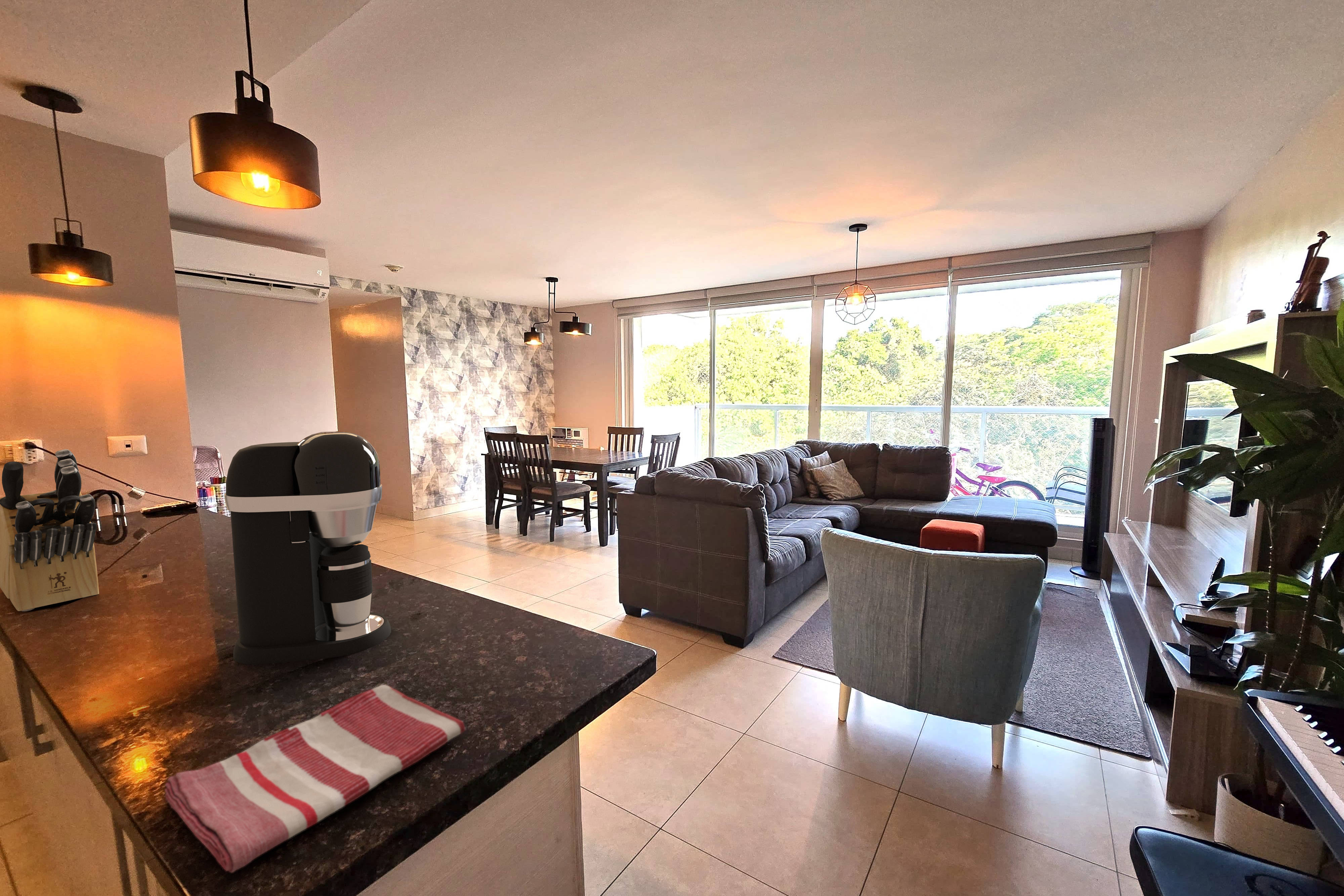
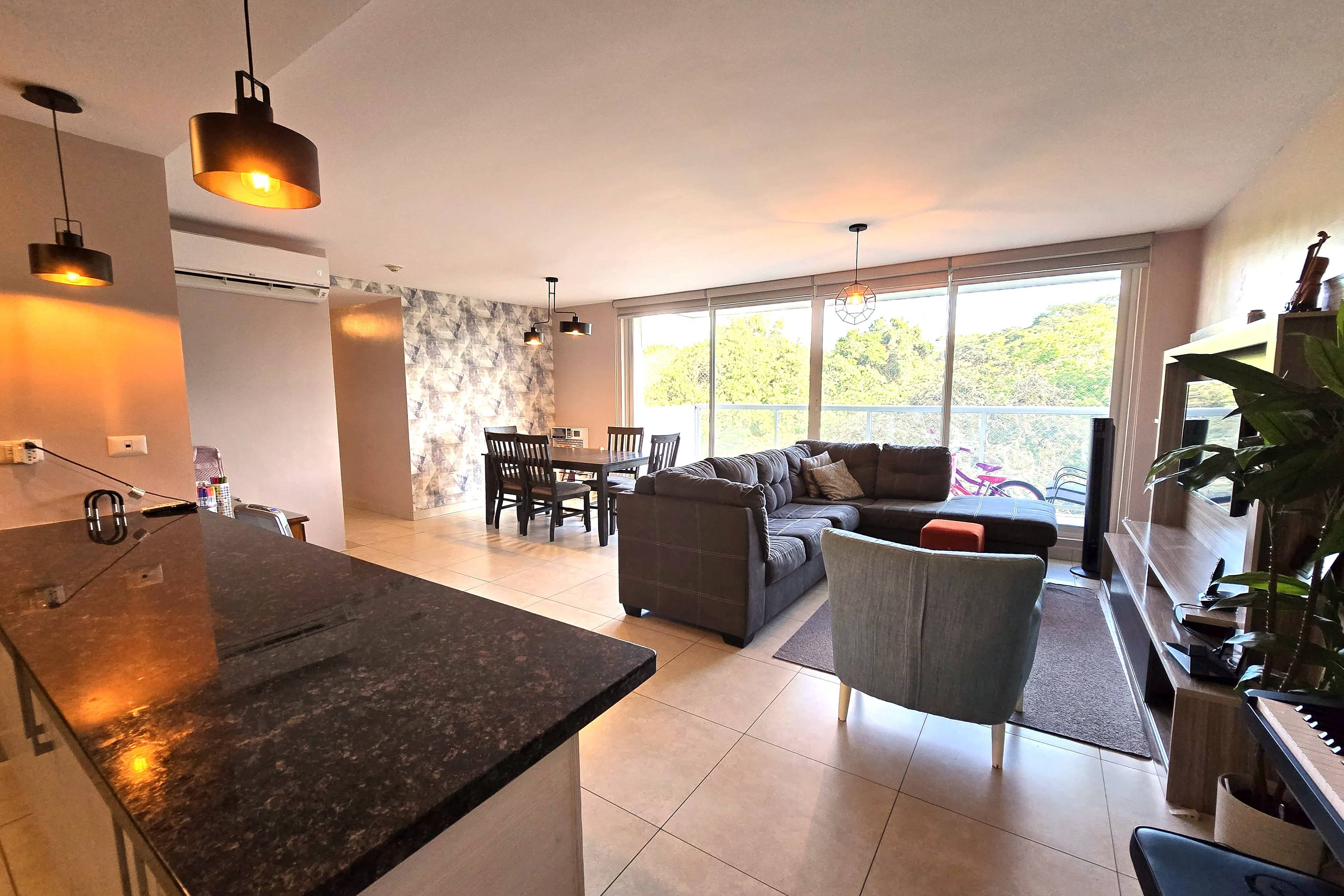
- dish towel (327, 755)
- coffee maker (310, 539)
- knife block (44, 523)
